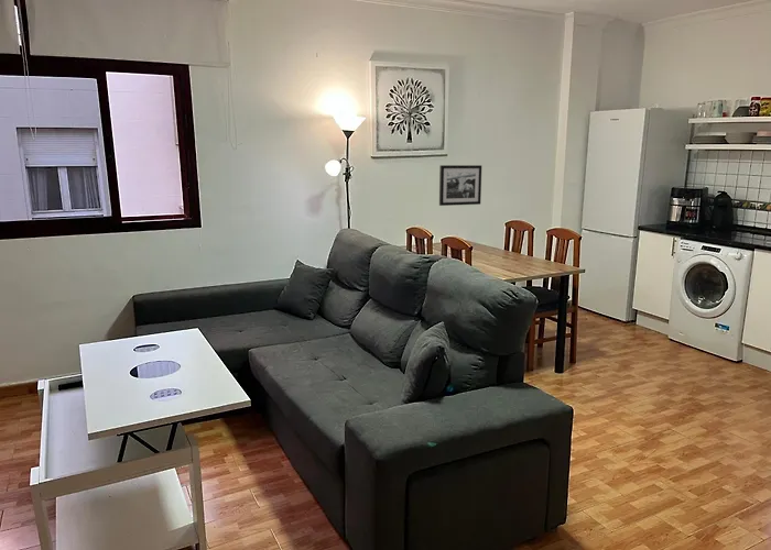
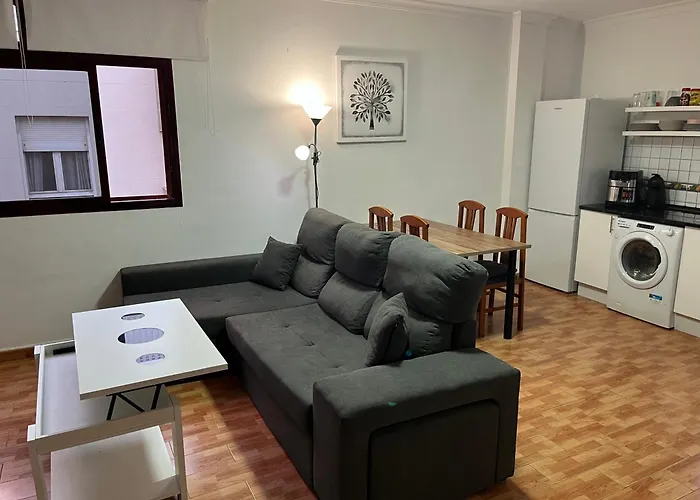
- picture frame (460, 185)
